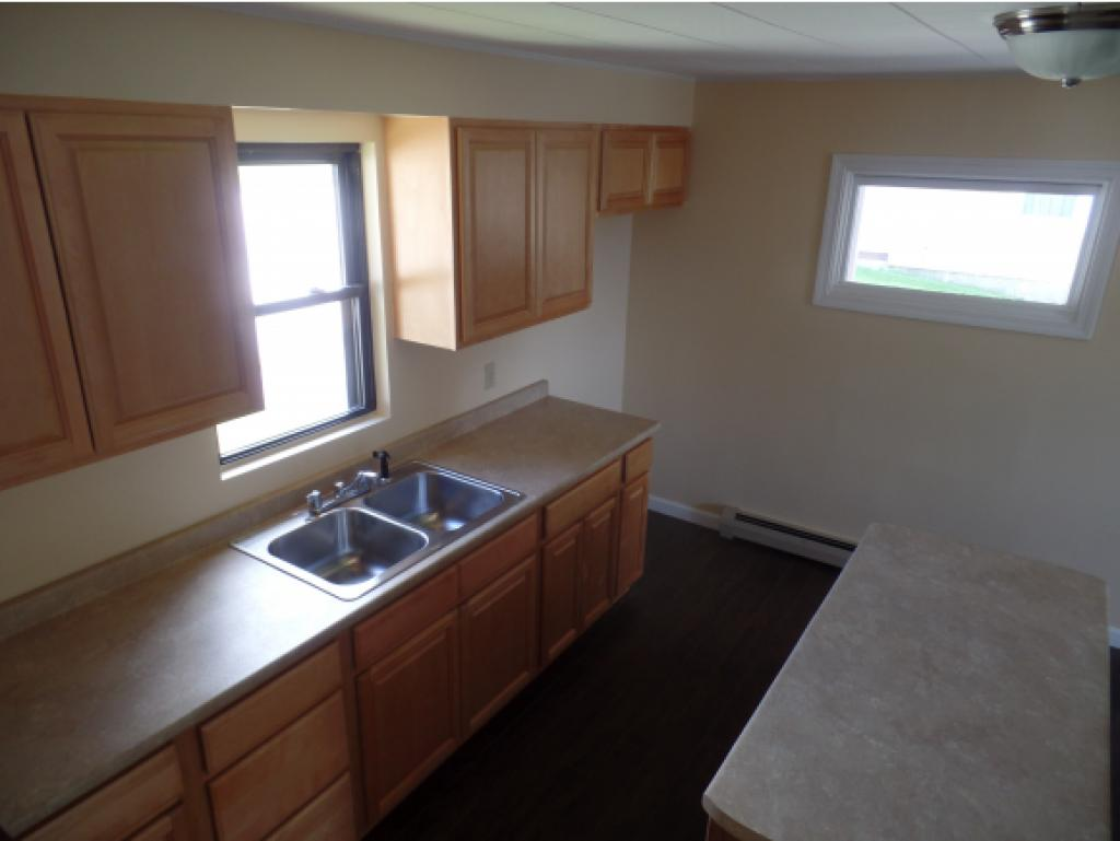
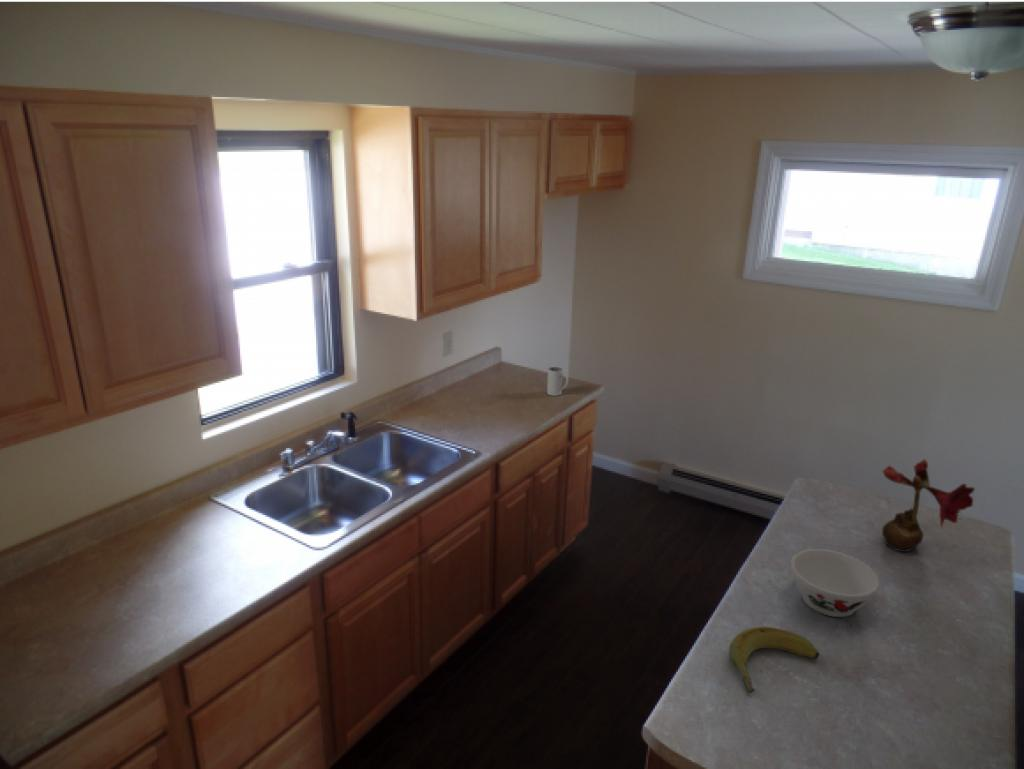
+ mug (558, 381)
+ flower (917, 510)
+ bowl (831, 586)
+ banana (768, 647)
